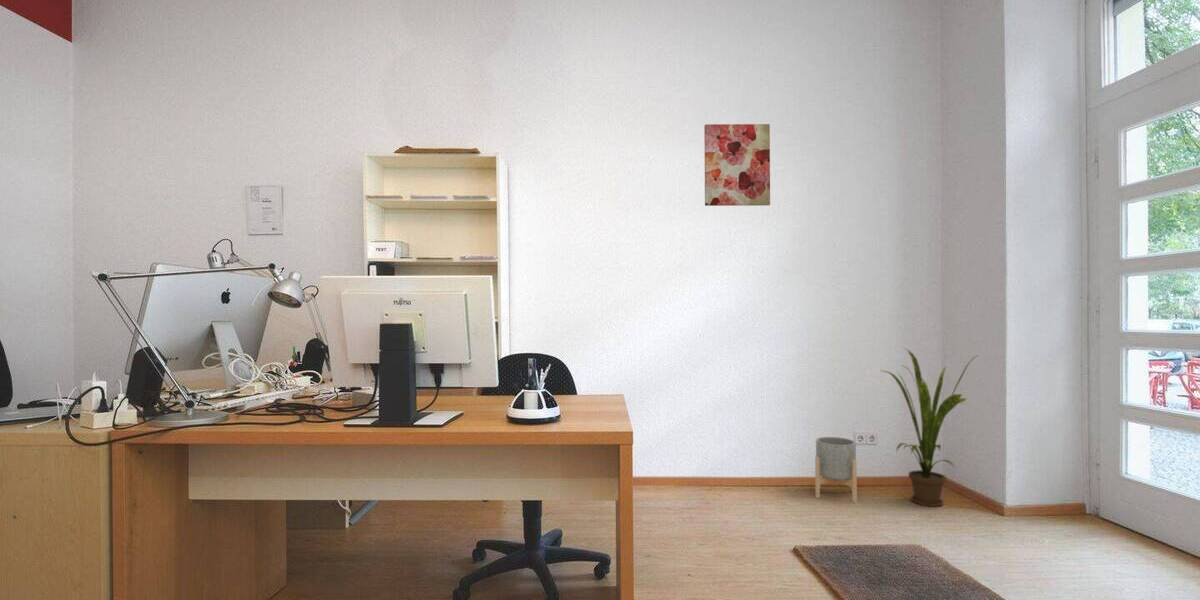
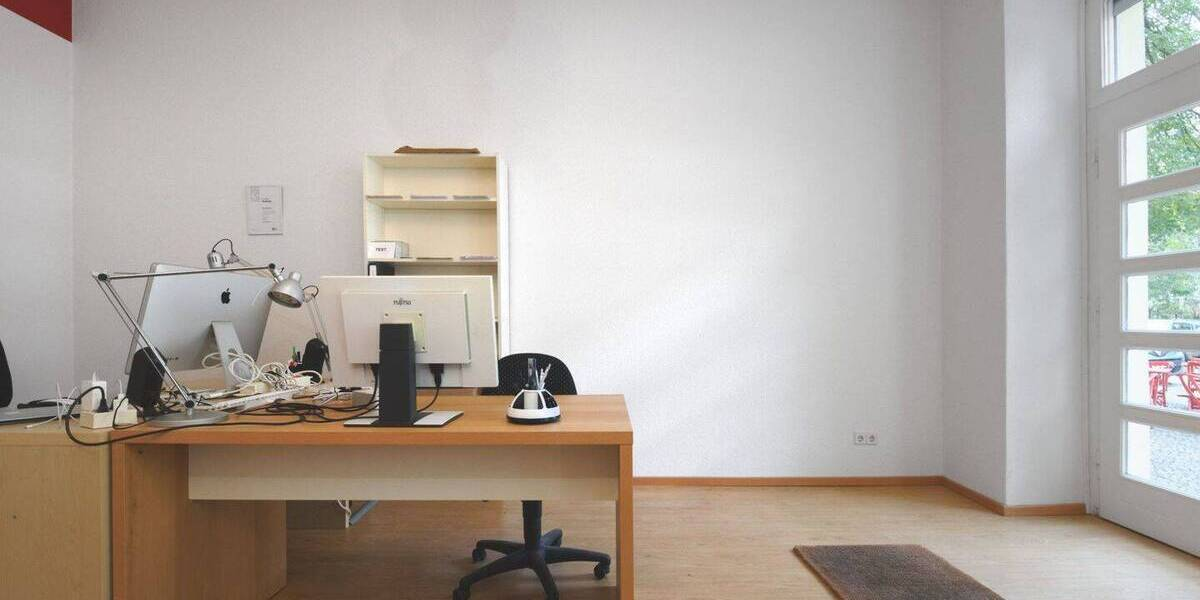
- planter (835, 467)
- house plant (917, 425)
- wall art (737, 165)
